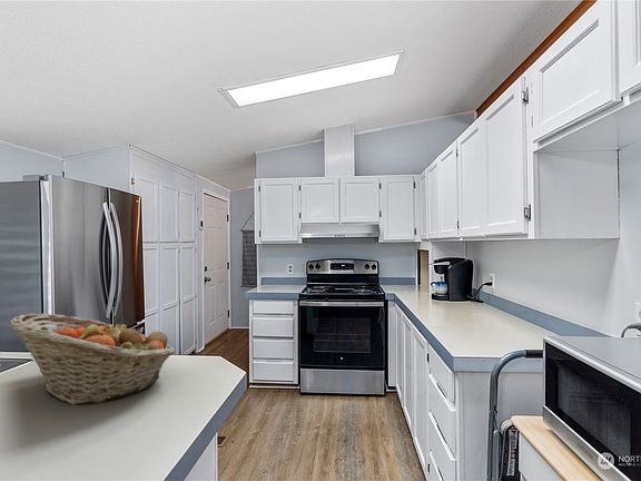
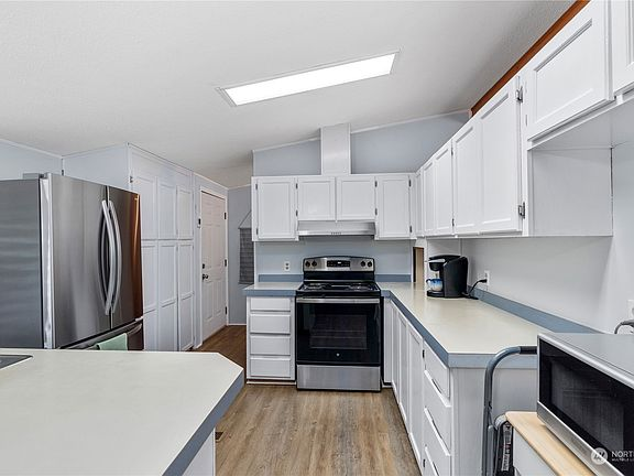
- fruit basket (97, 347)
